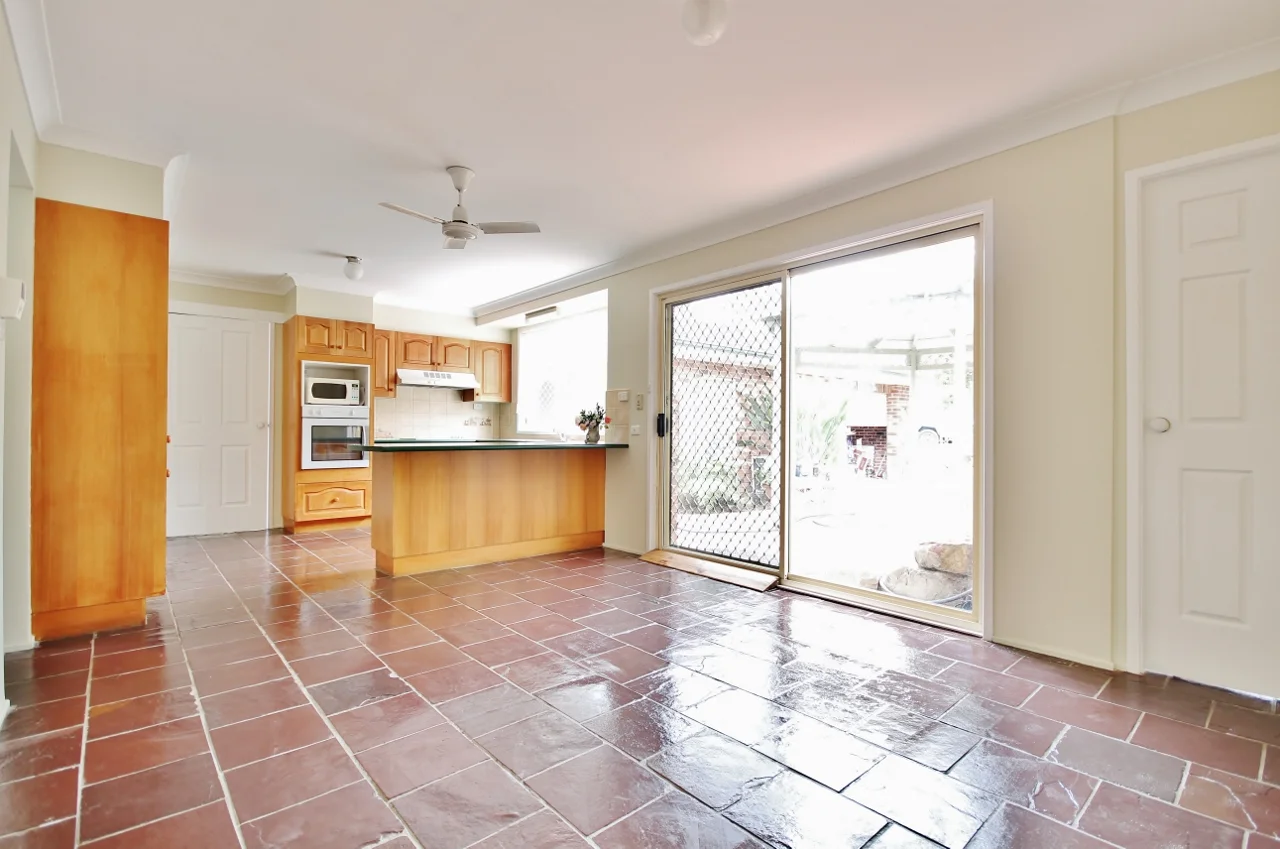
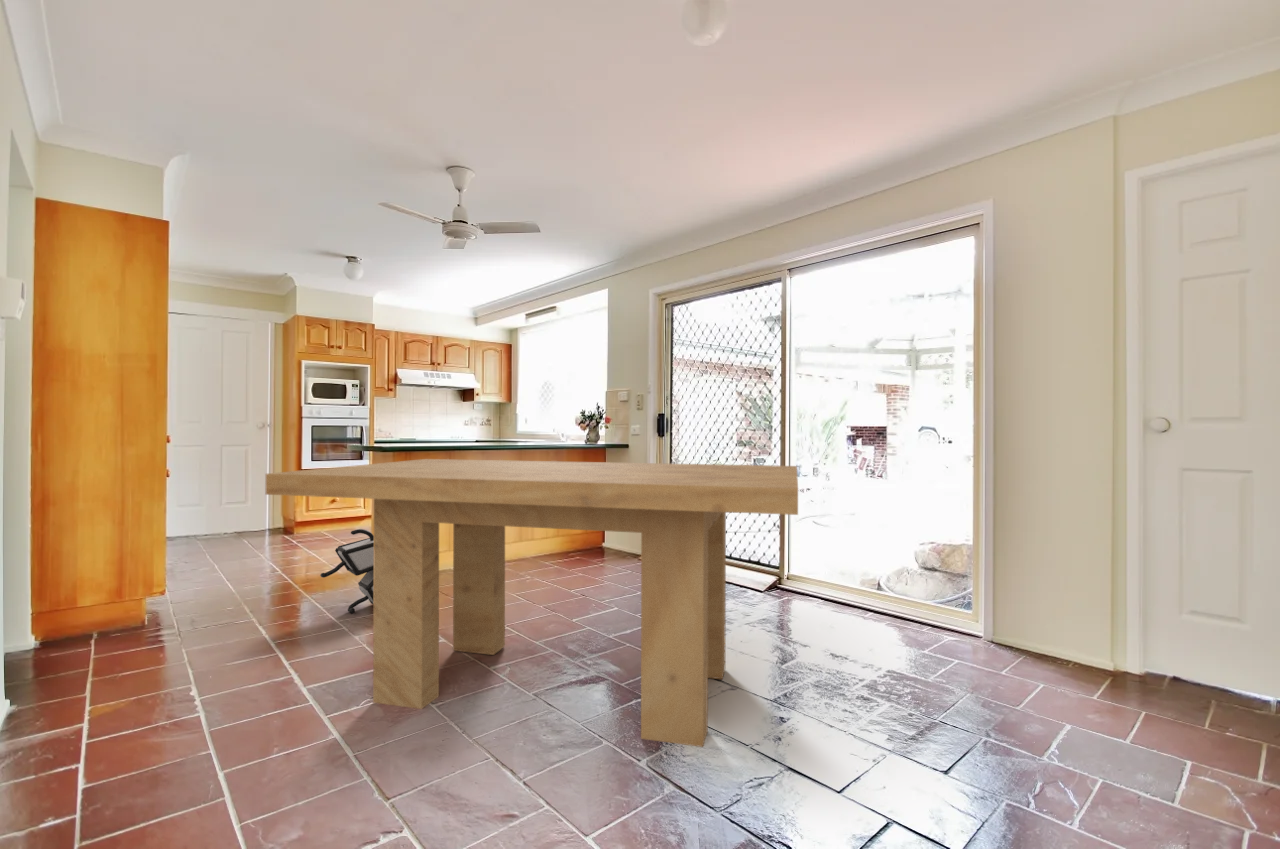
+ step stool (368, 568)
+ dining table (572, 529)
